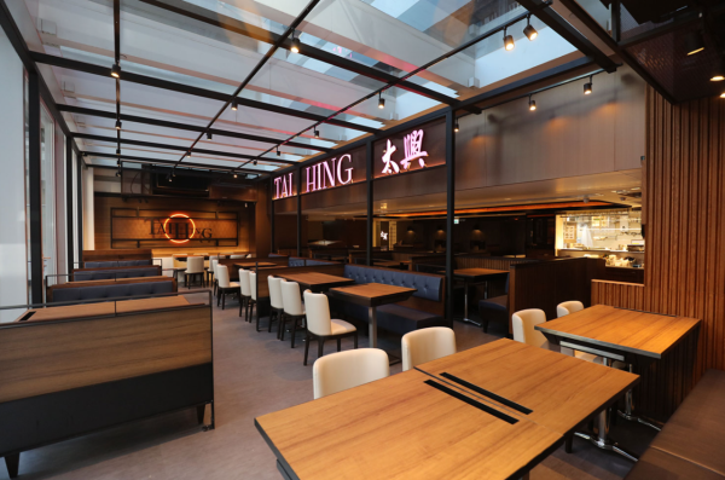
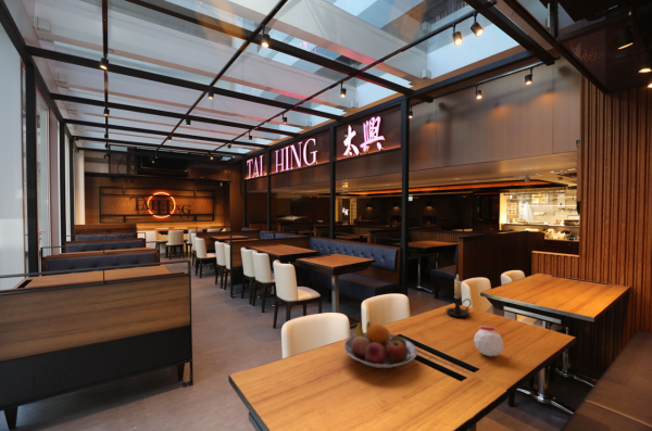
+ fruit bowl (379, 343)
+ candle holder (460, 293)
+ jar (488, 340)
